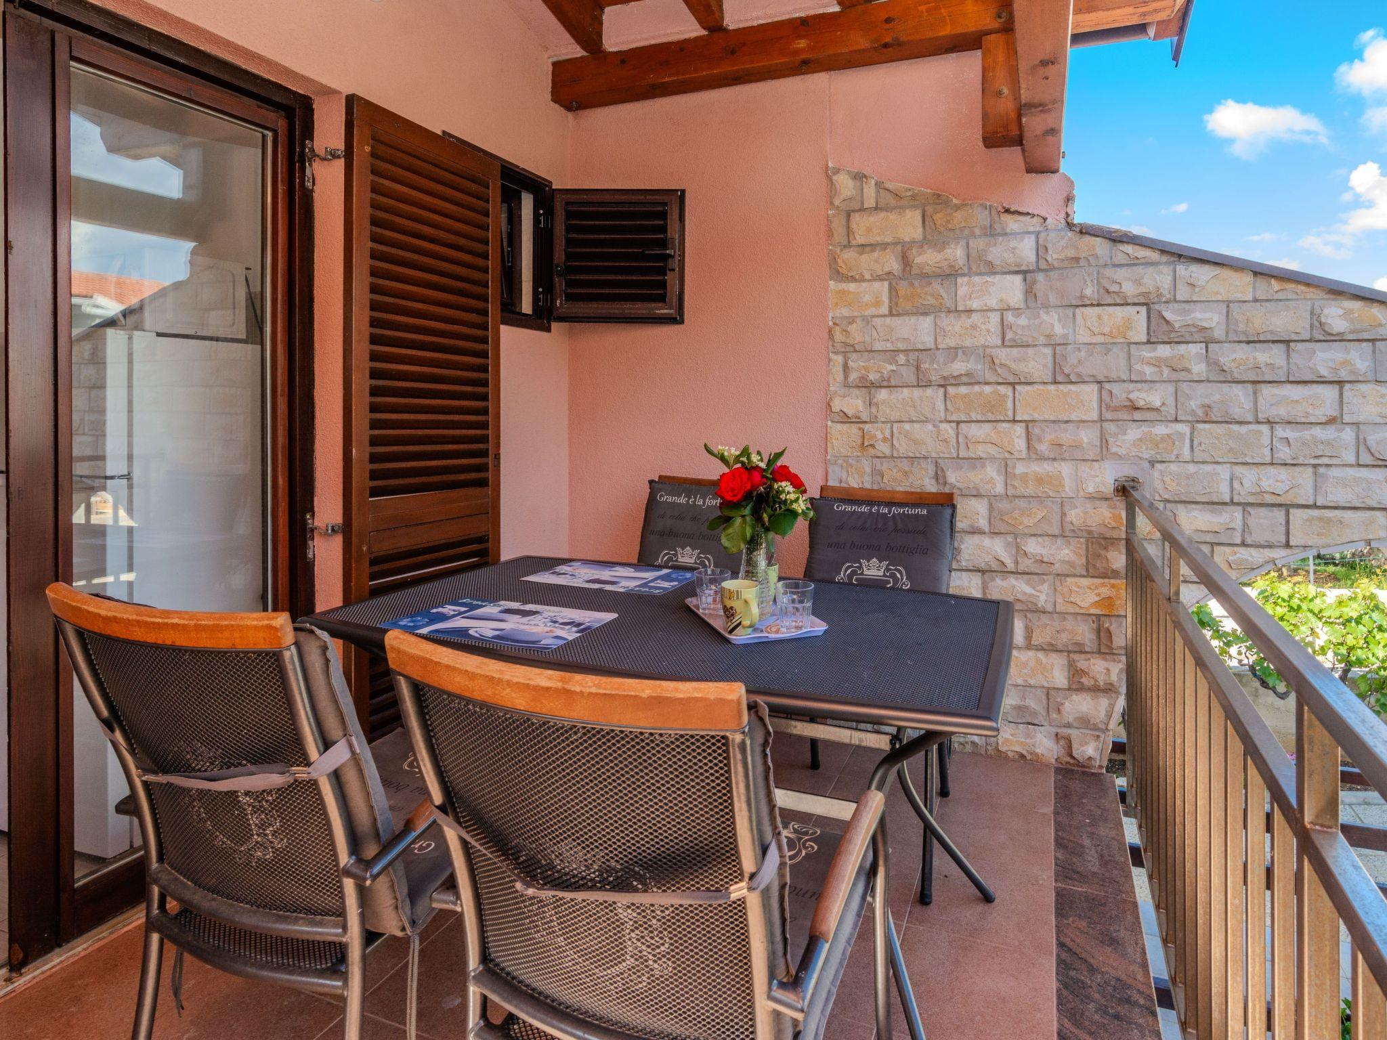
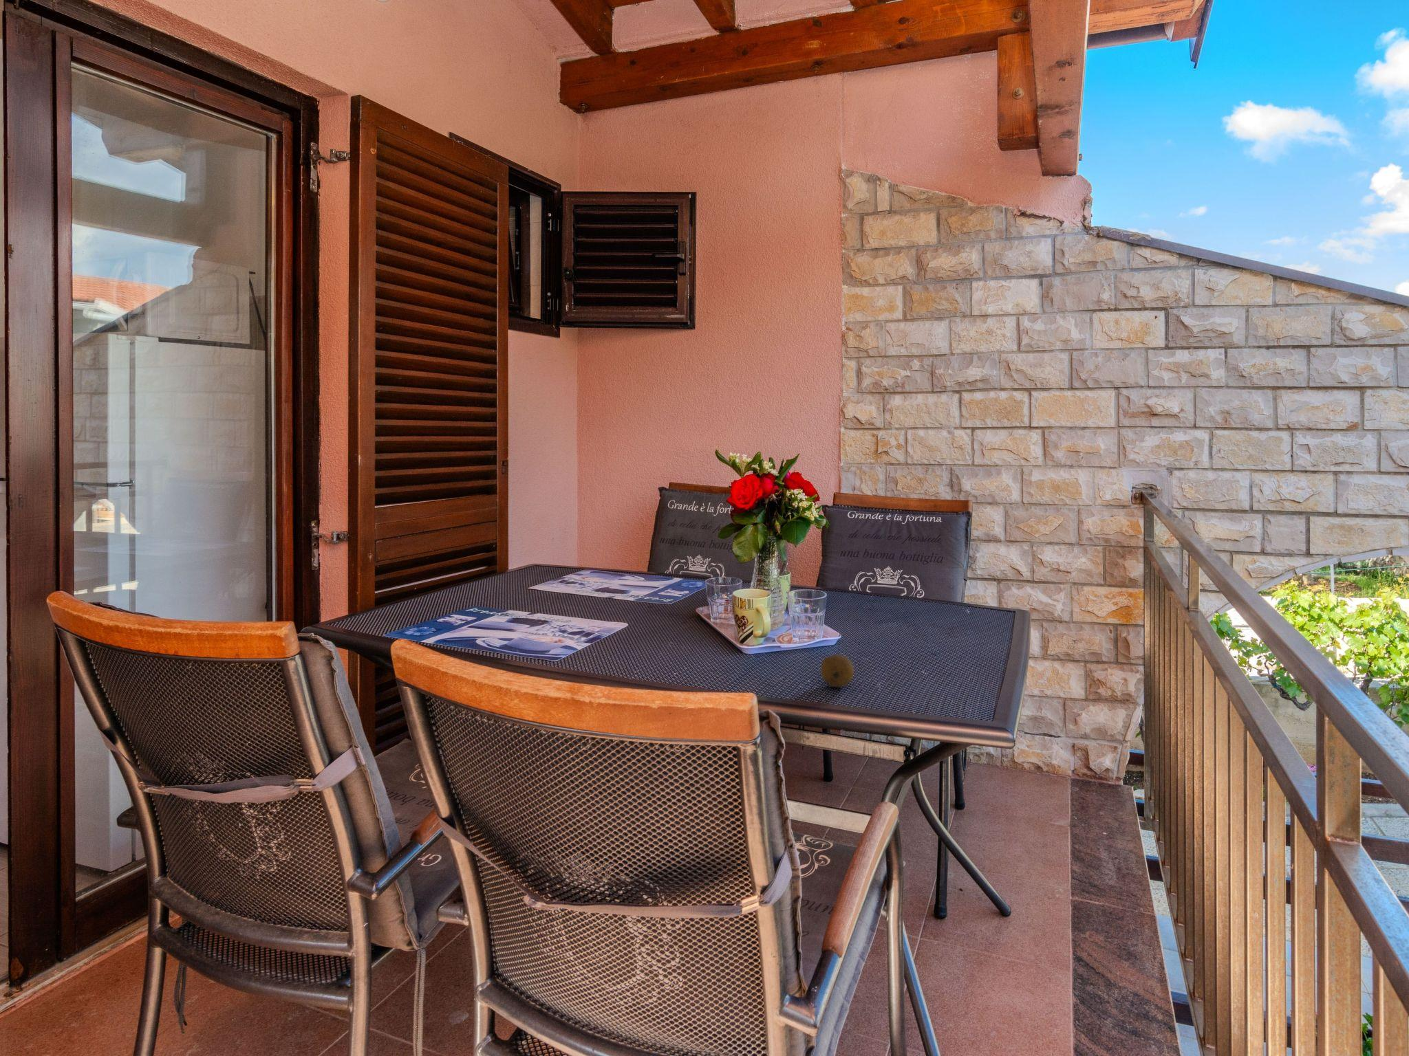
+ fruit (837, 670)
